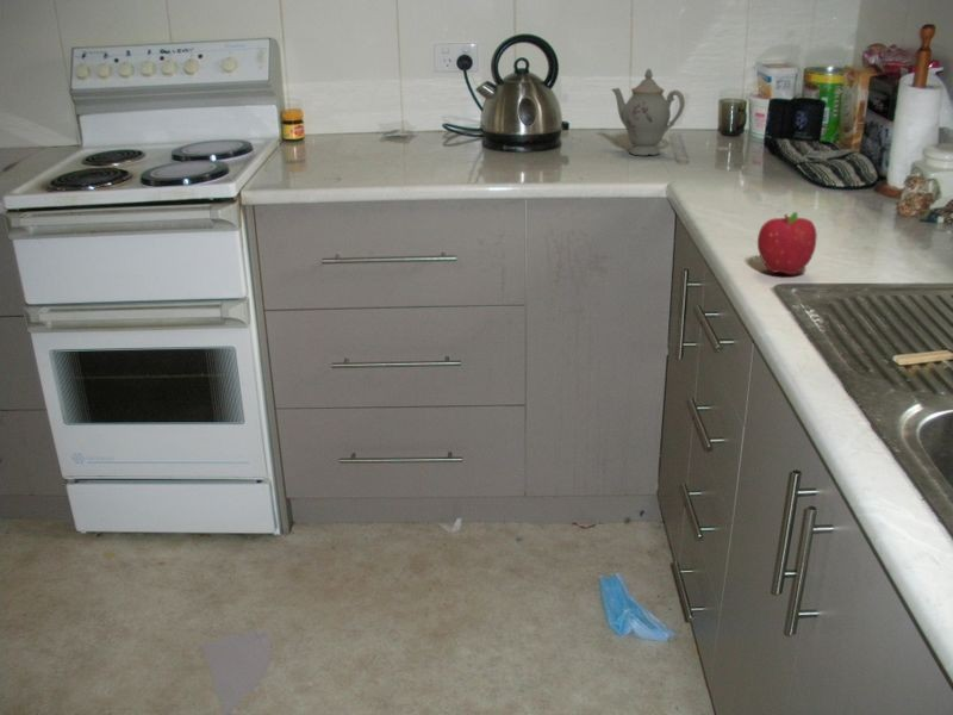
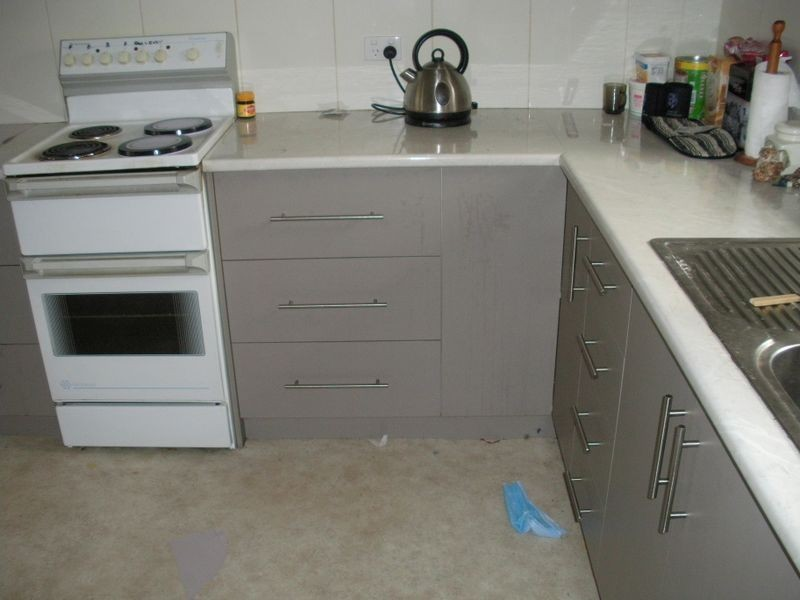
- chinaware (646, 111)
- fruit (786, 242)
